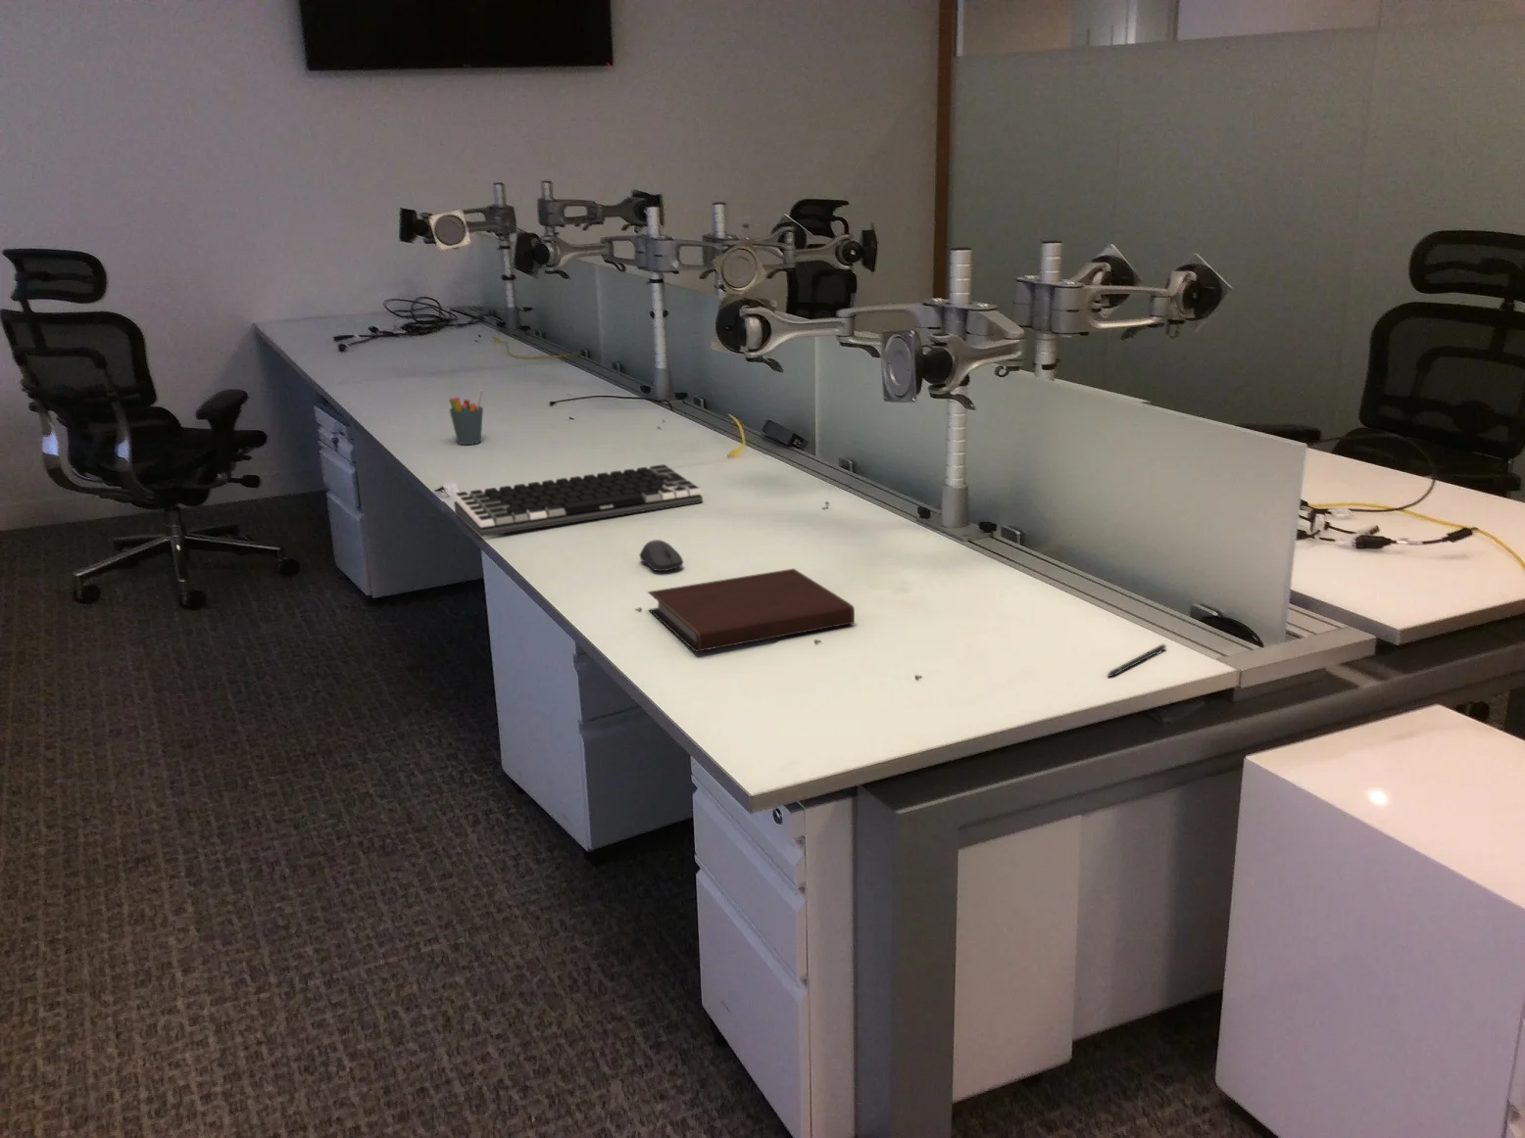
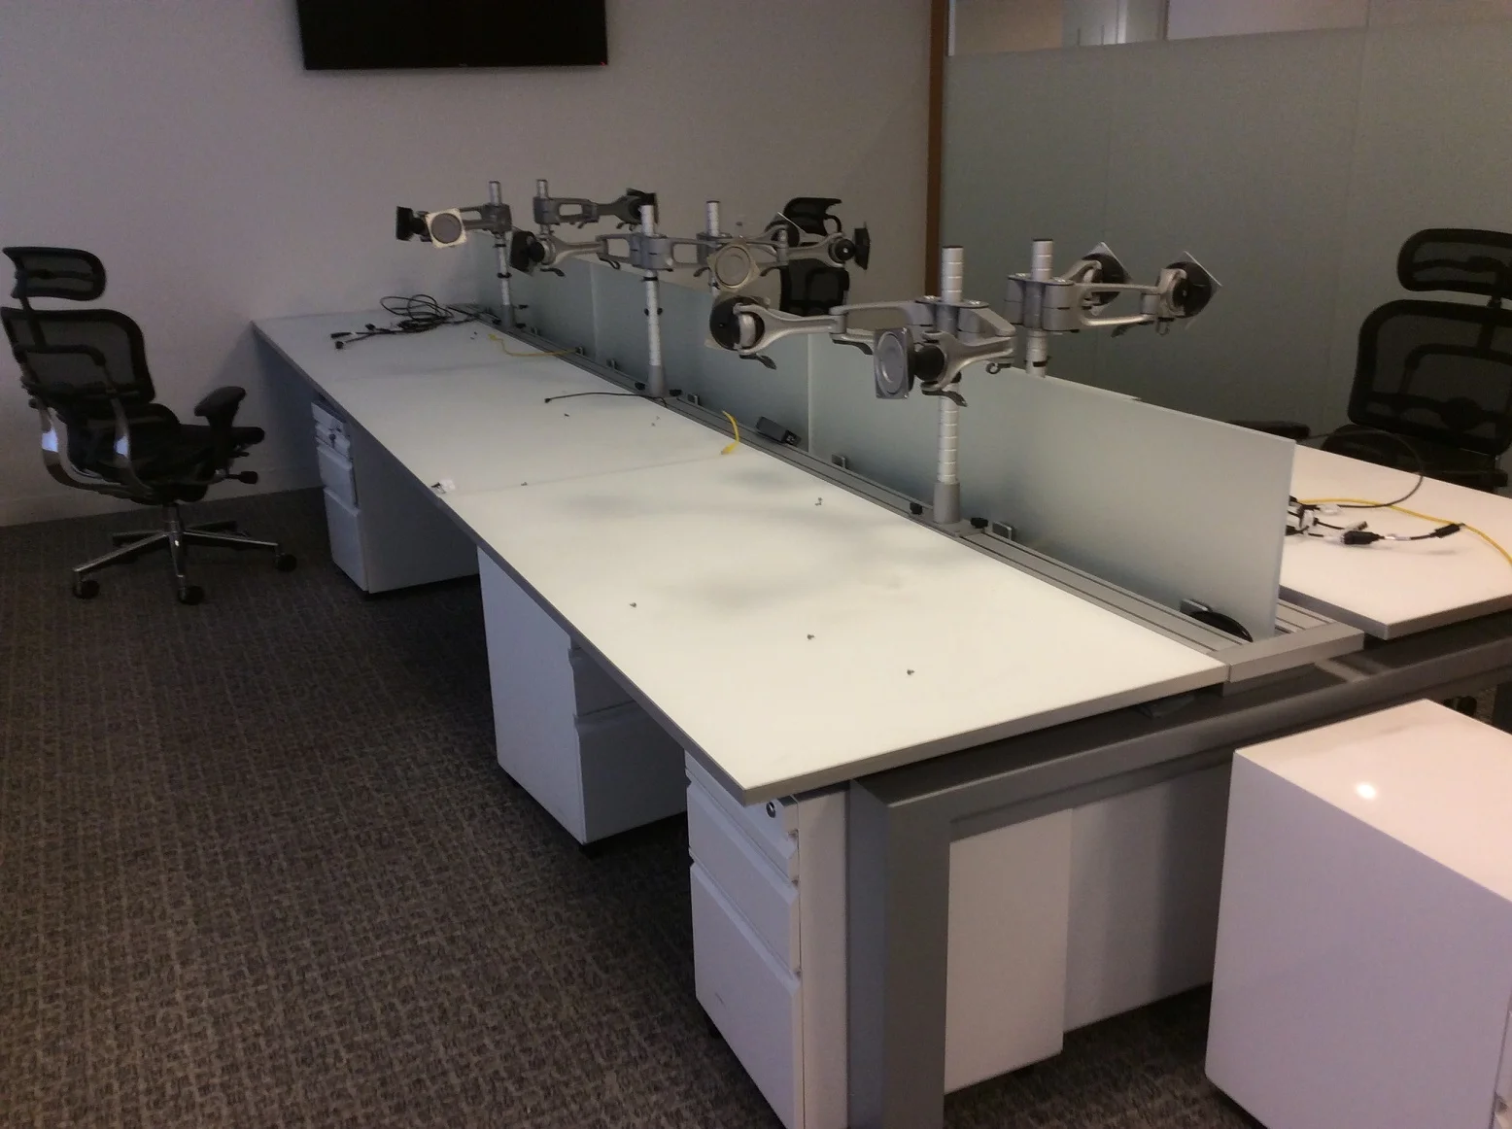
- notebook (749, 608)
- pen holder (466, 416)
- computer mouse (659, 553)
- computer keyboard (579, 497)
- pen (1136, 660)
